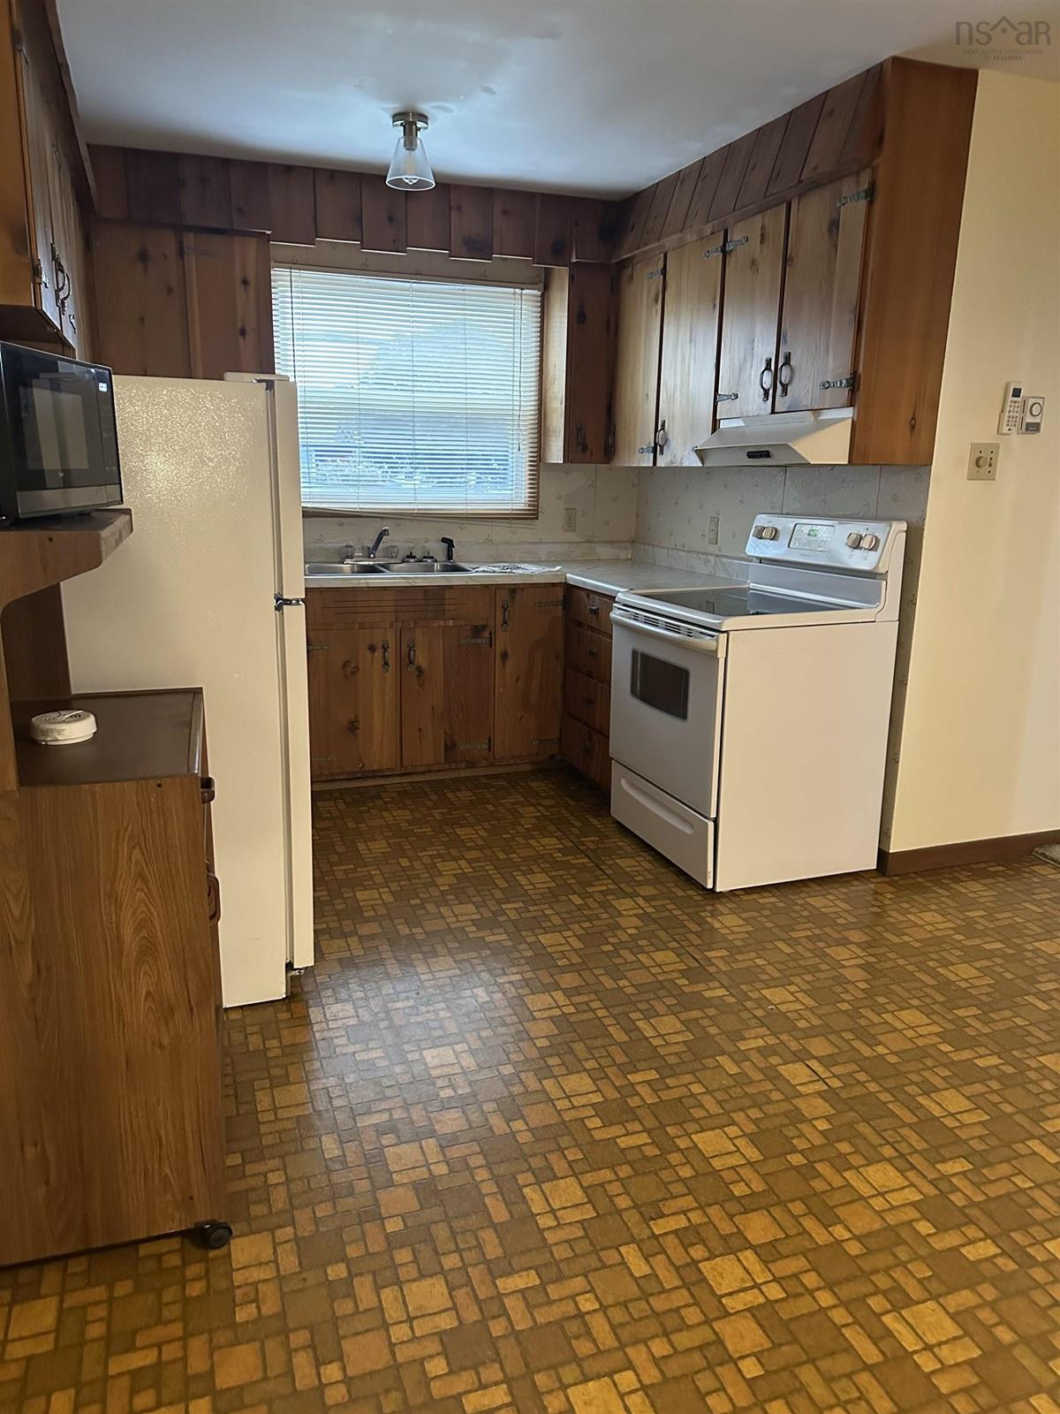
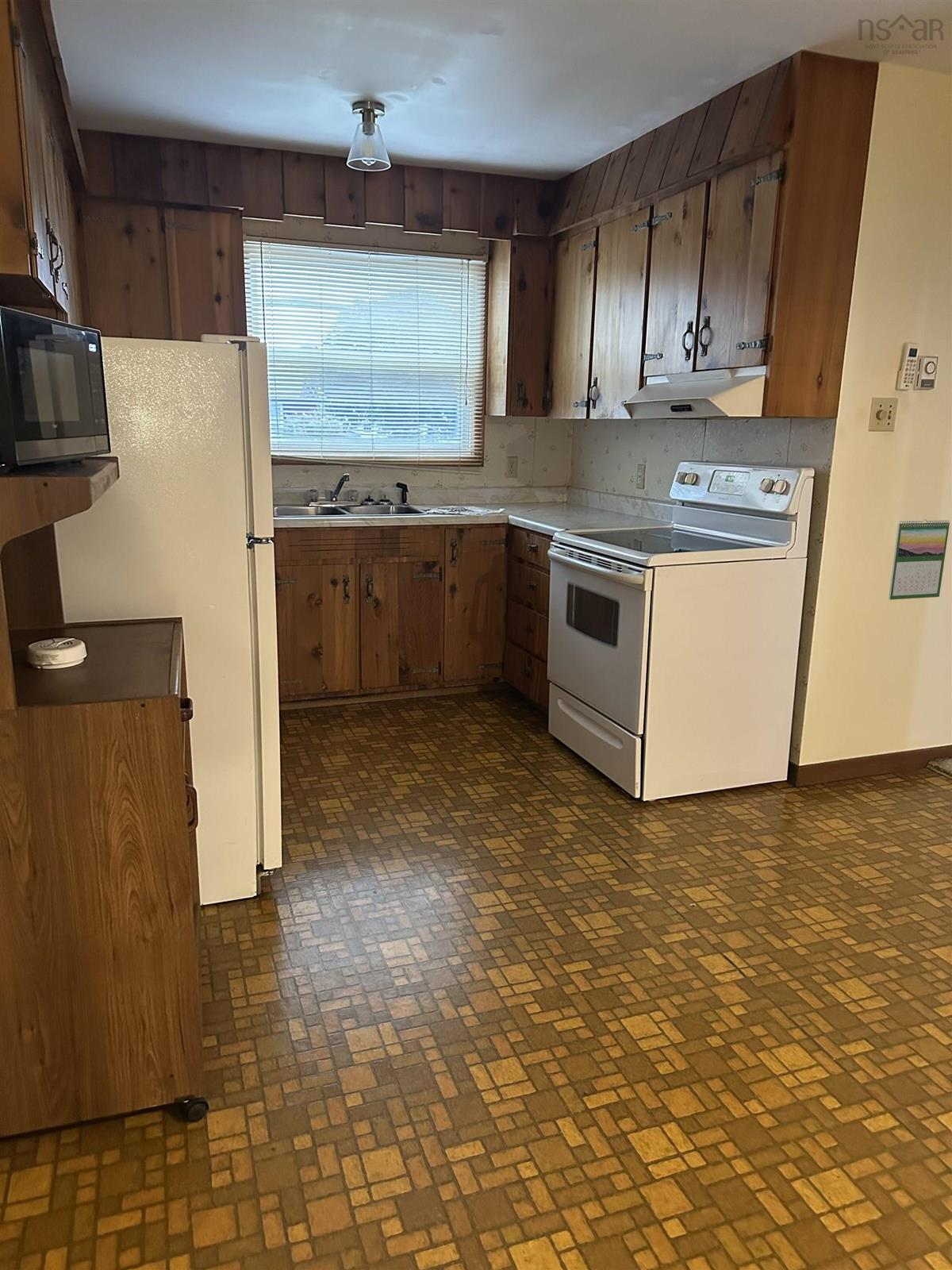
+ calendar (919, 559)
